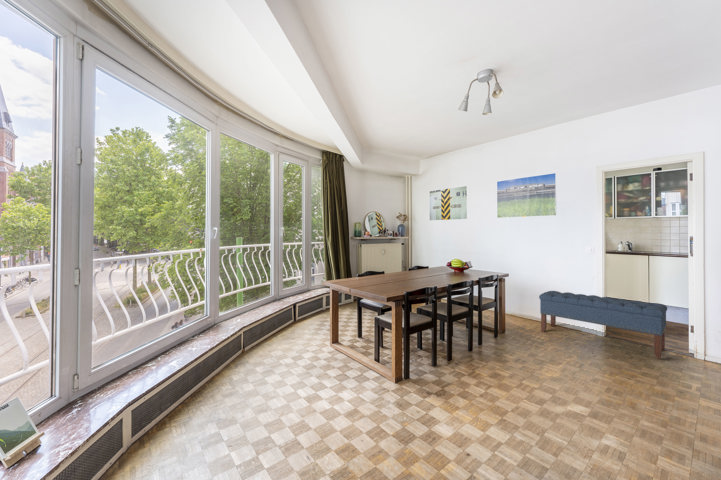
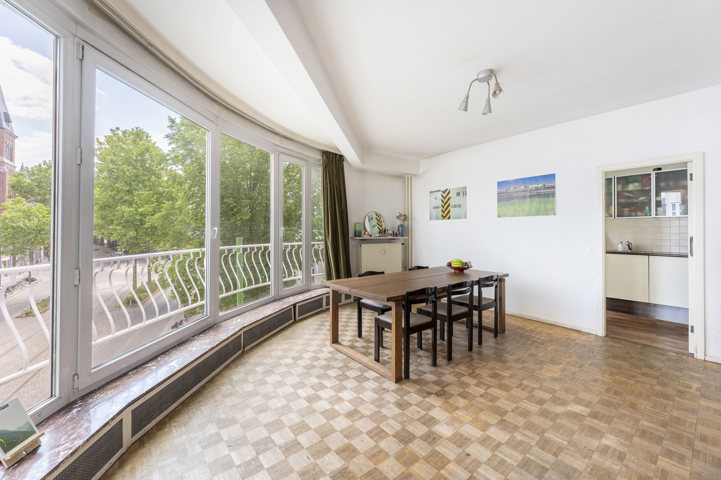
- bench (597, 318)
